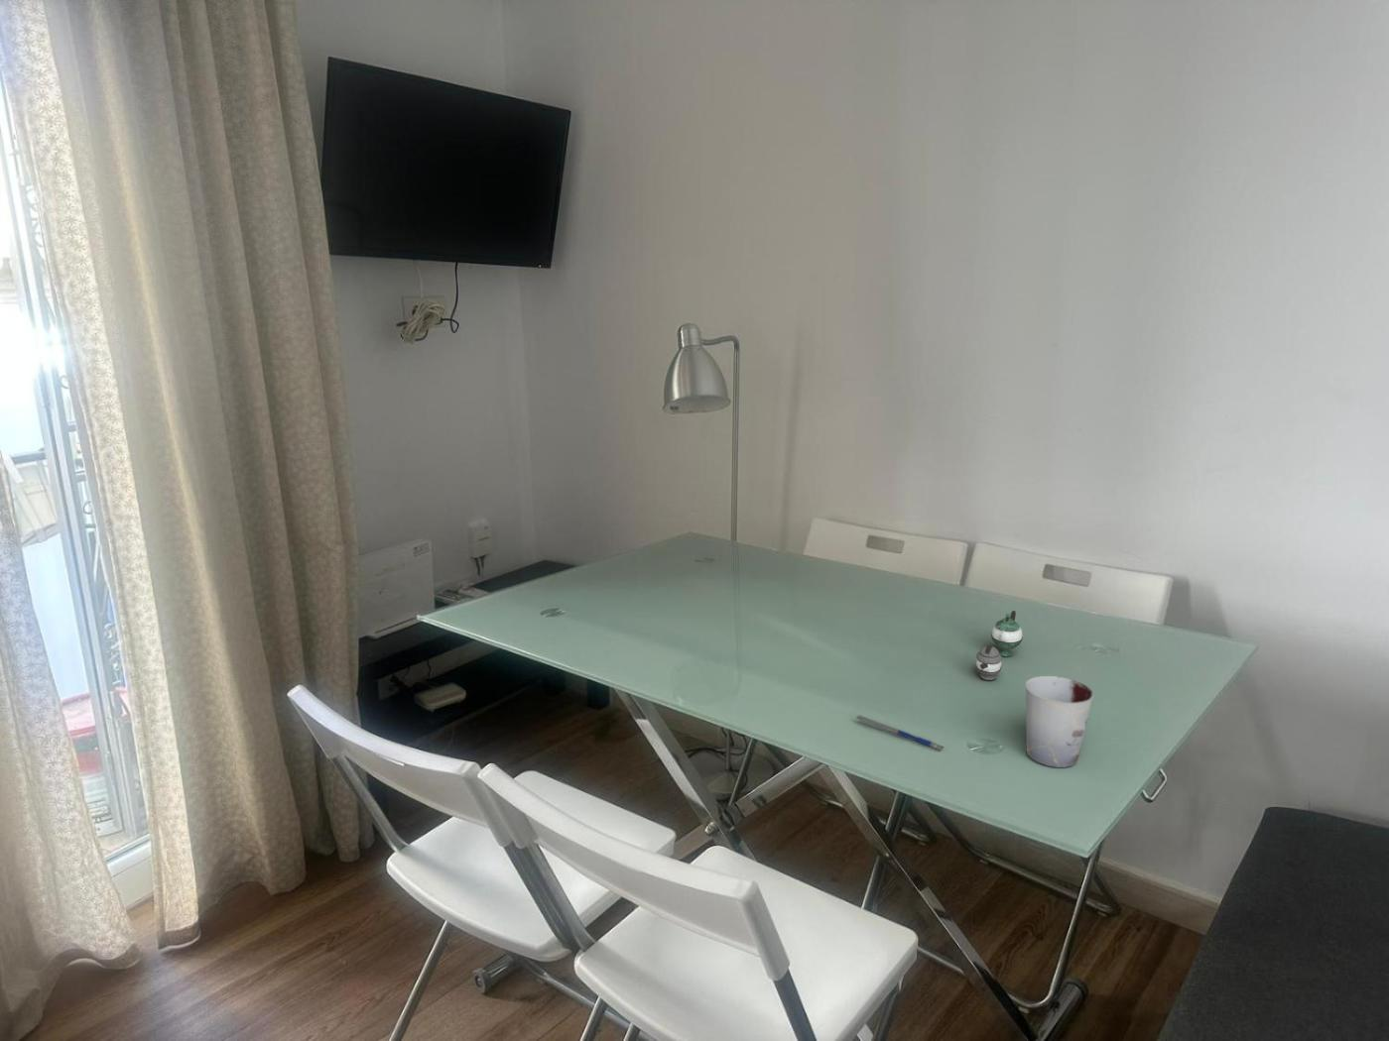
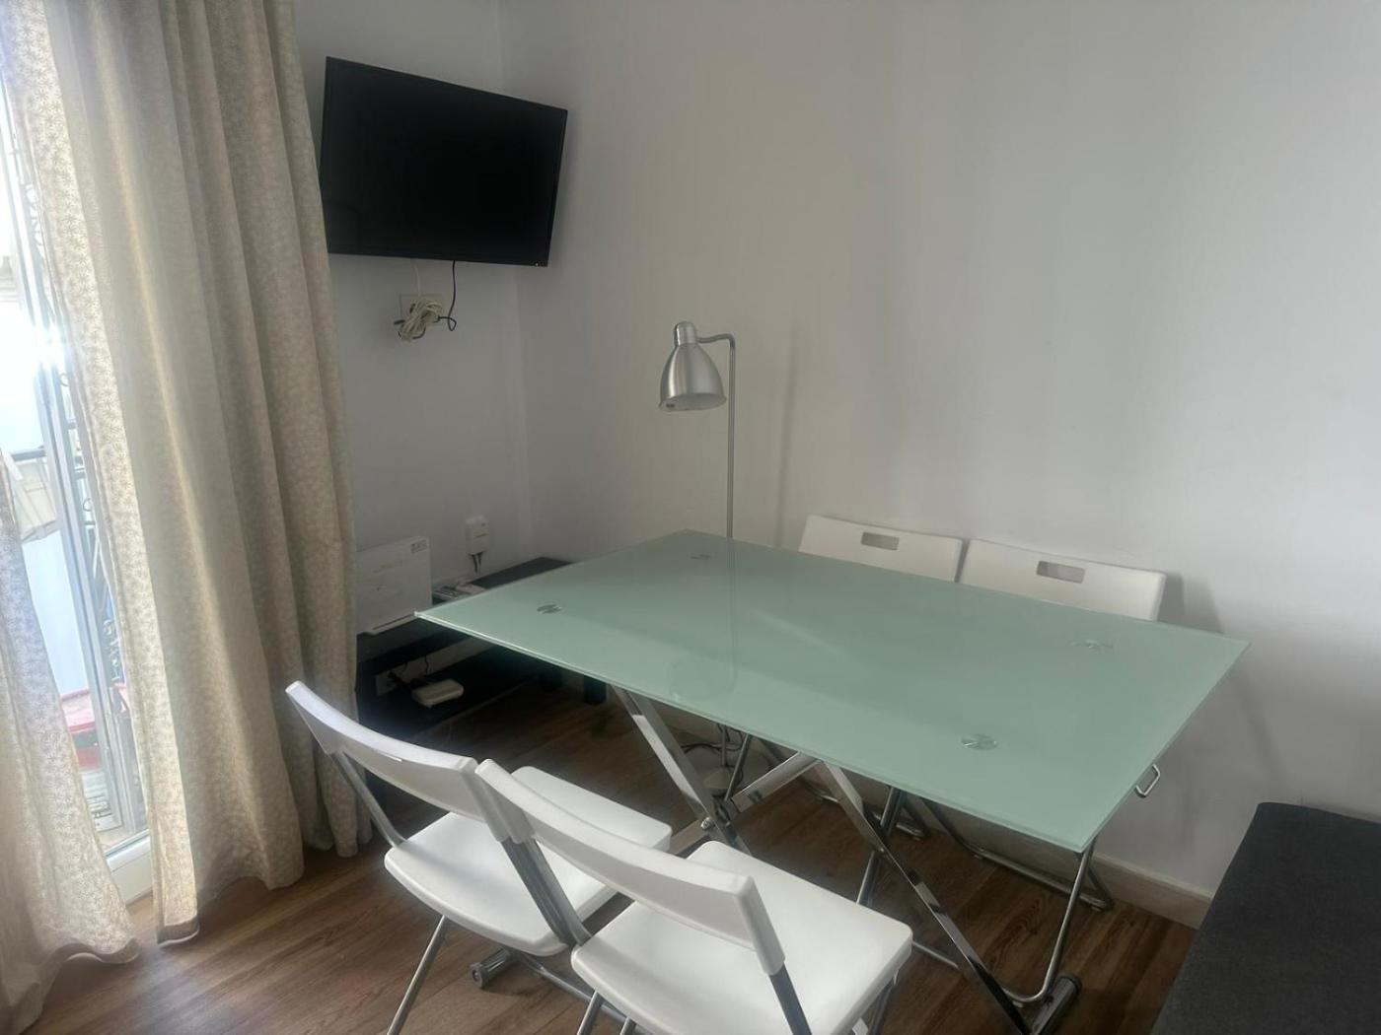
- cup (1060, 717)
- teapot (999, 643)
- pen (897, 730)
